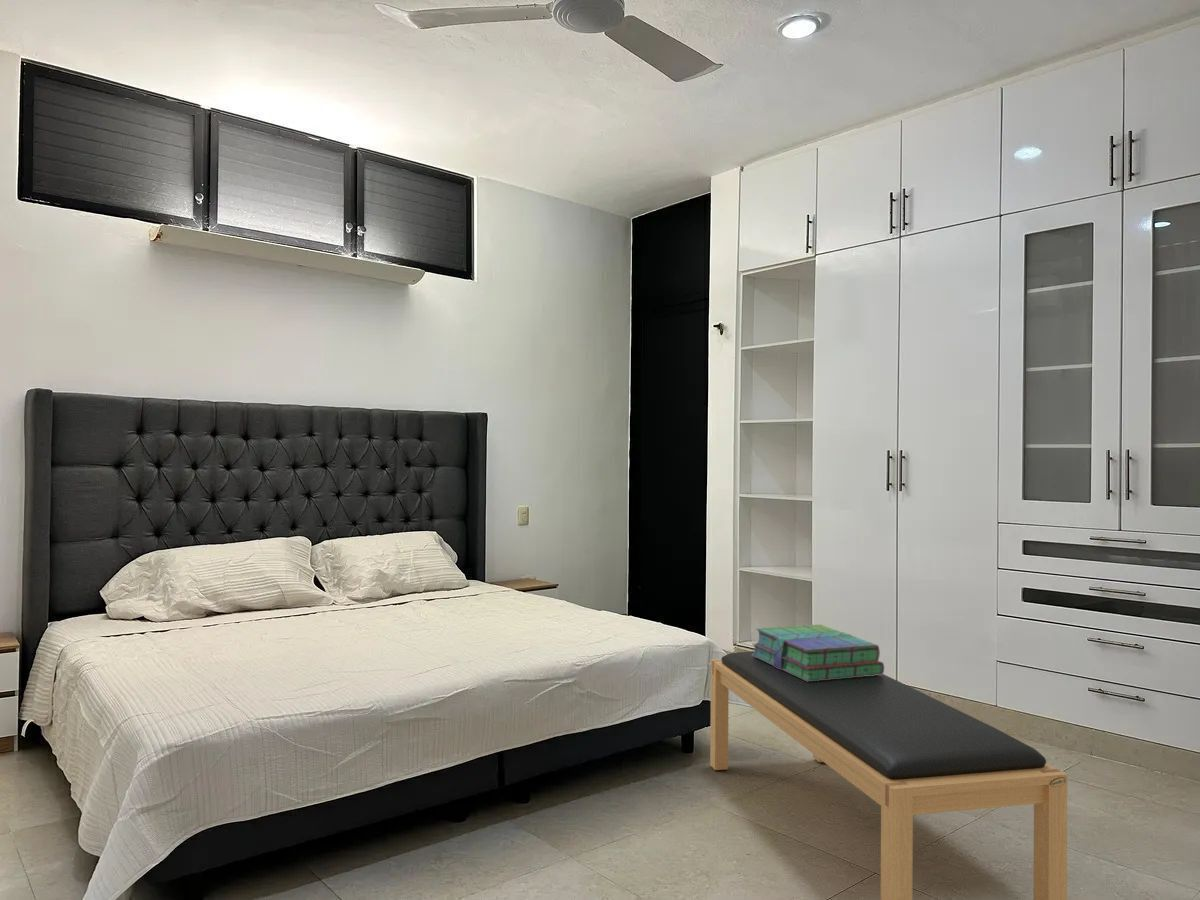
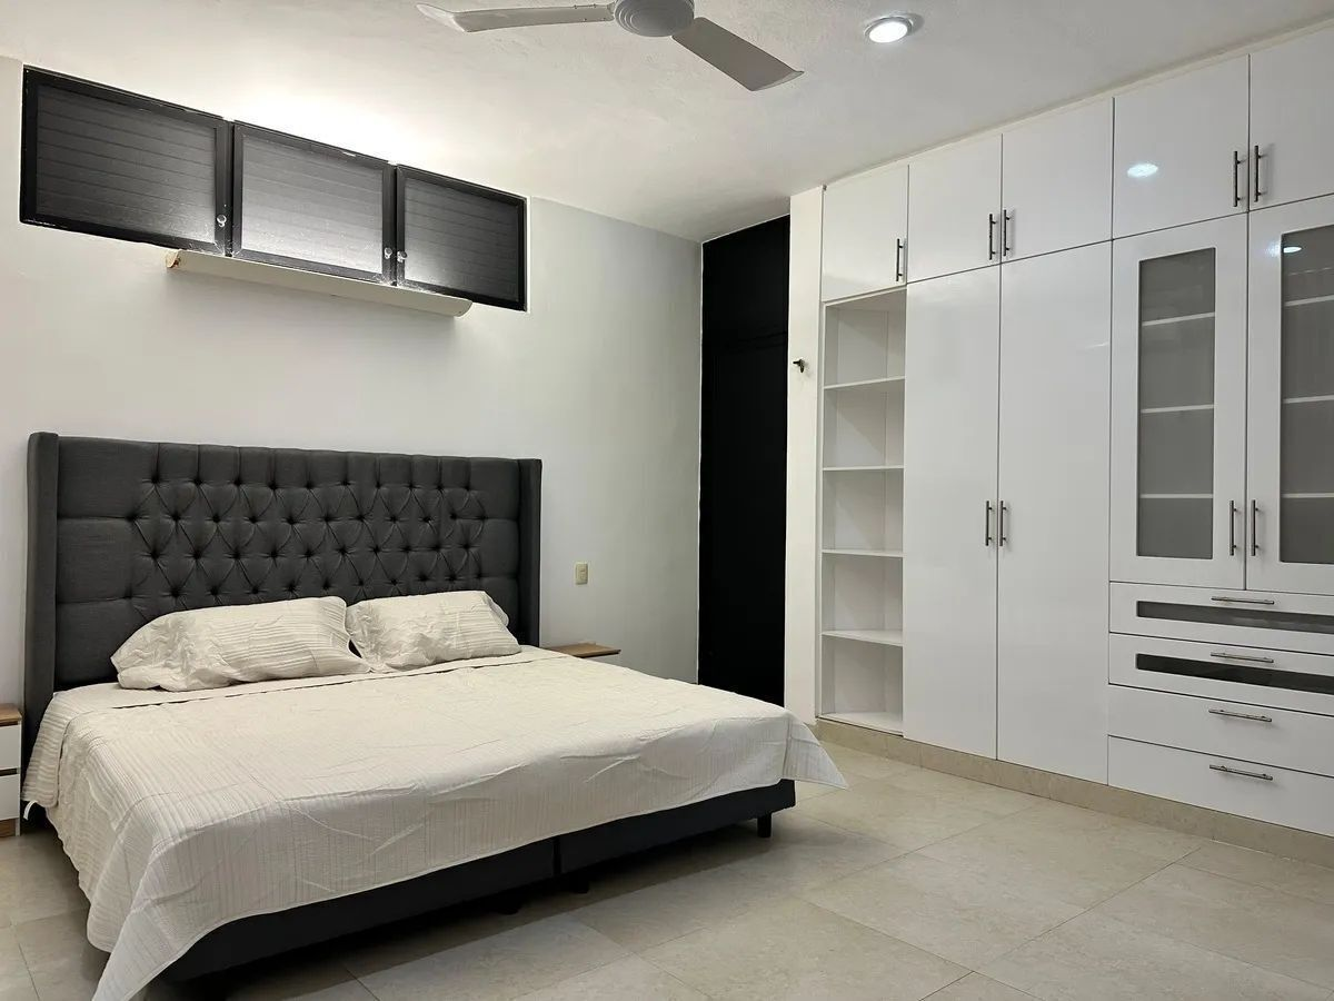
- stack of books (815, 650)
- bench (850, 760)
